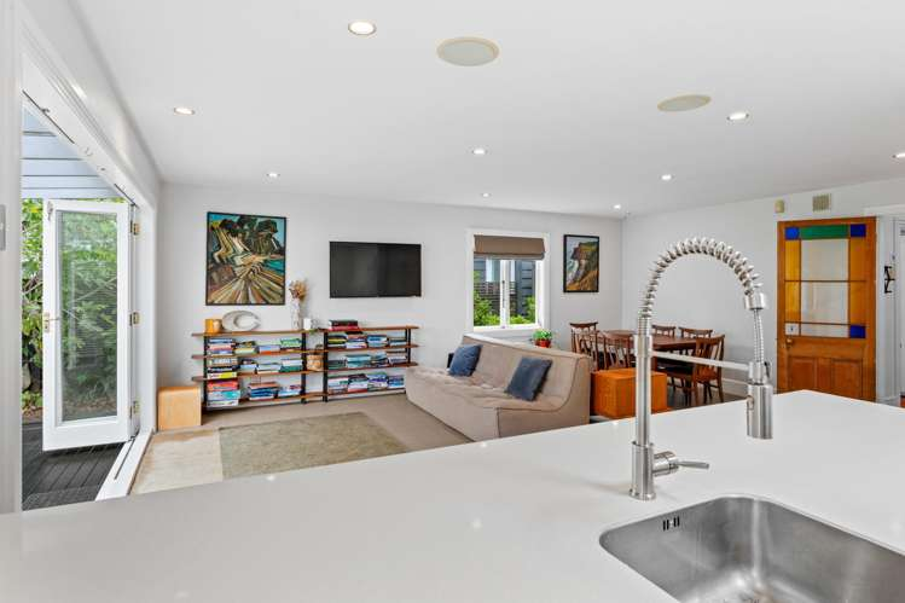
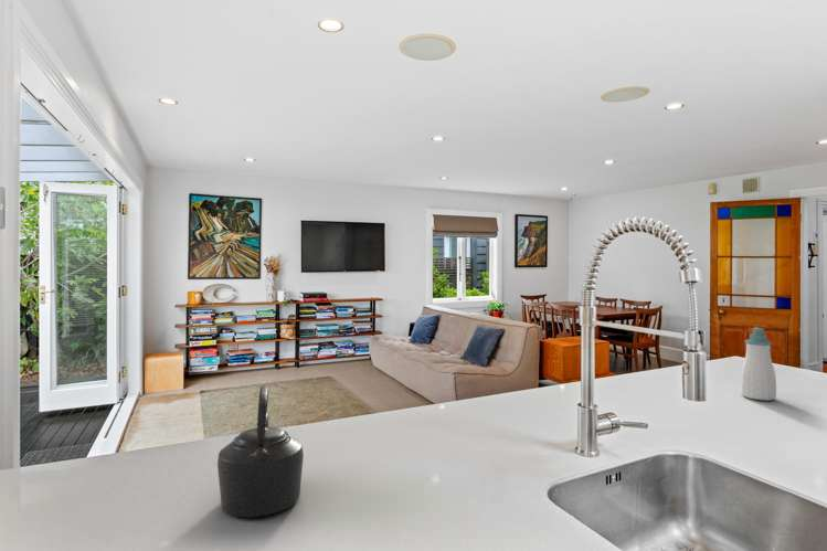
+ soap bottle (757, 362)
+ kettle (262, 436)
